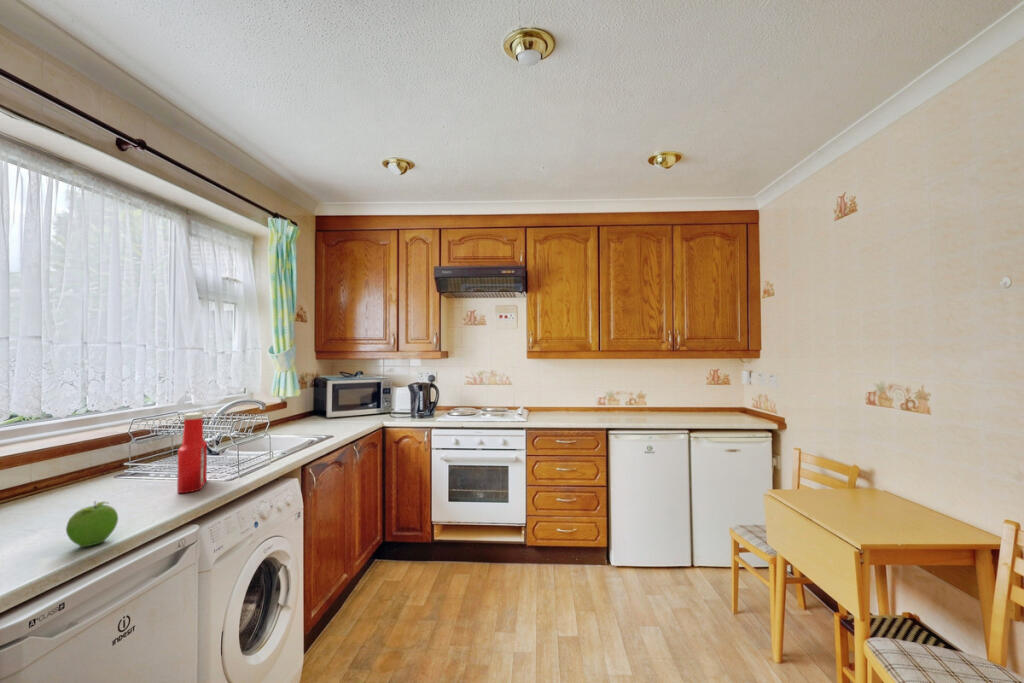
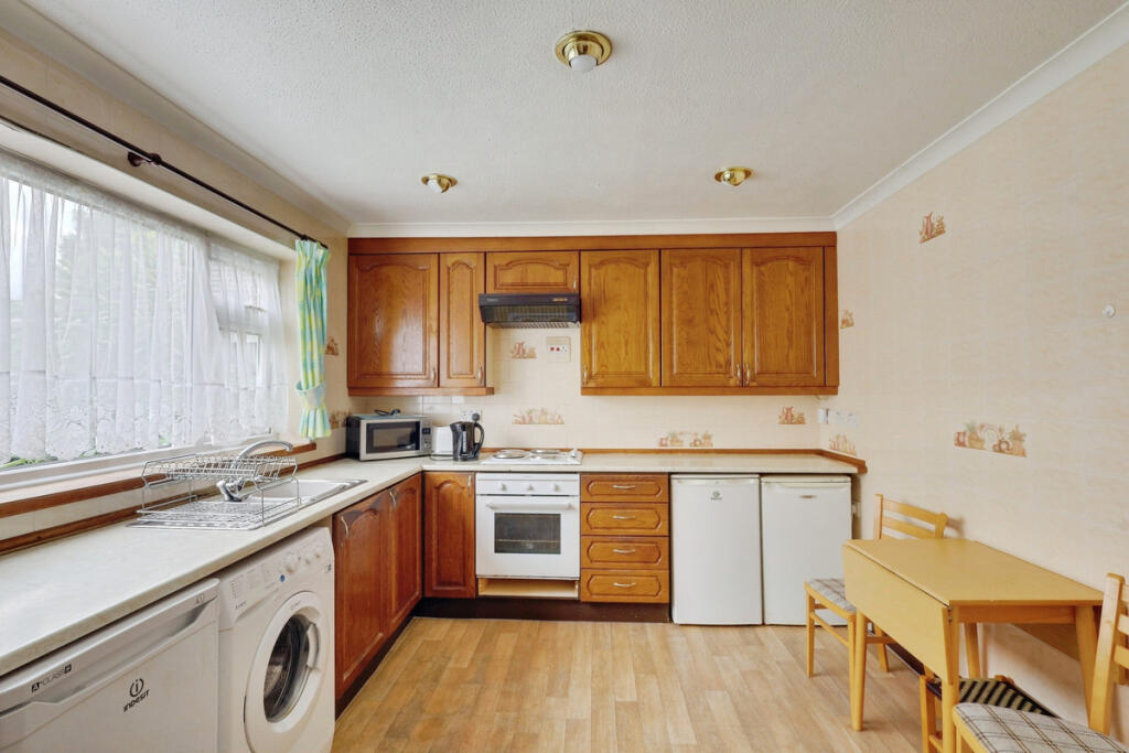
- fruit (92, 523)
- soap bottle (193, 449)
